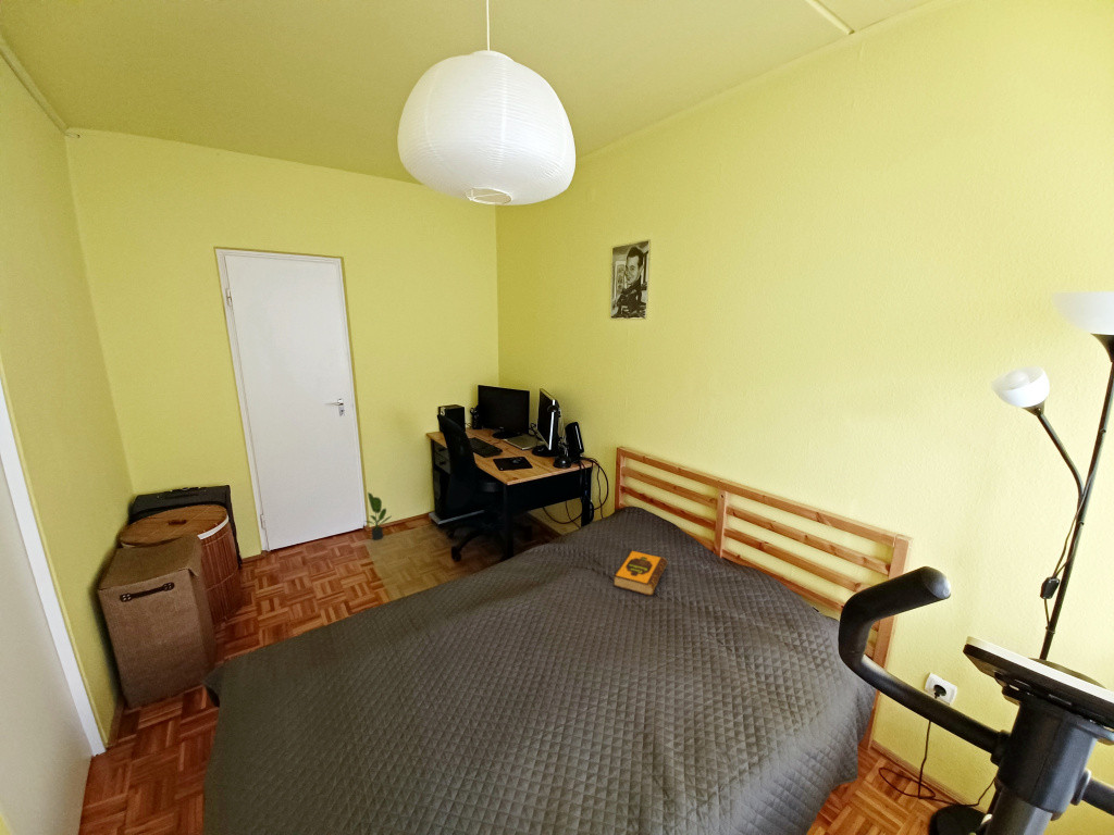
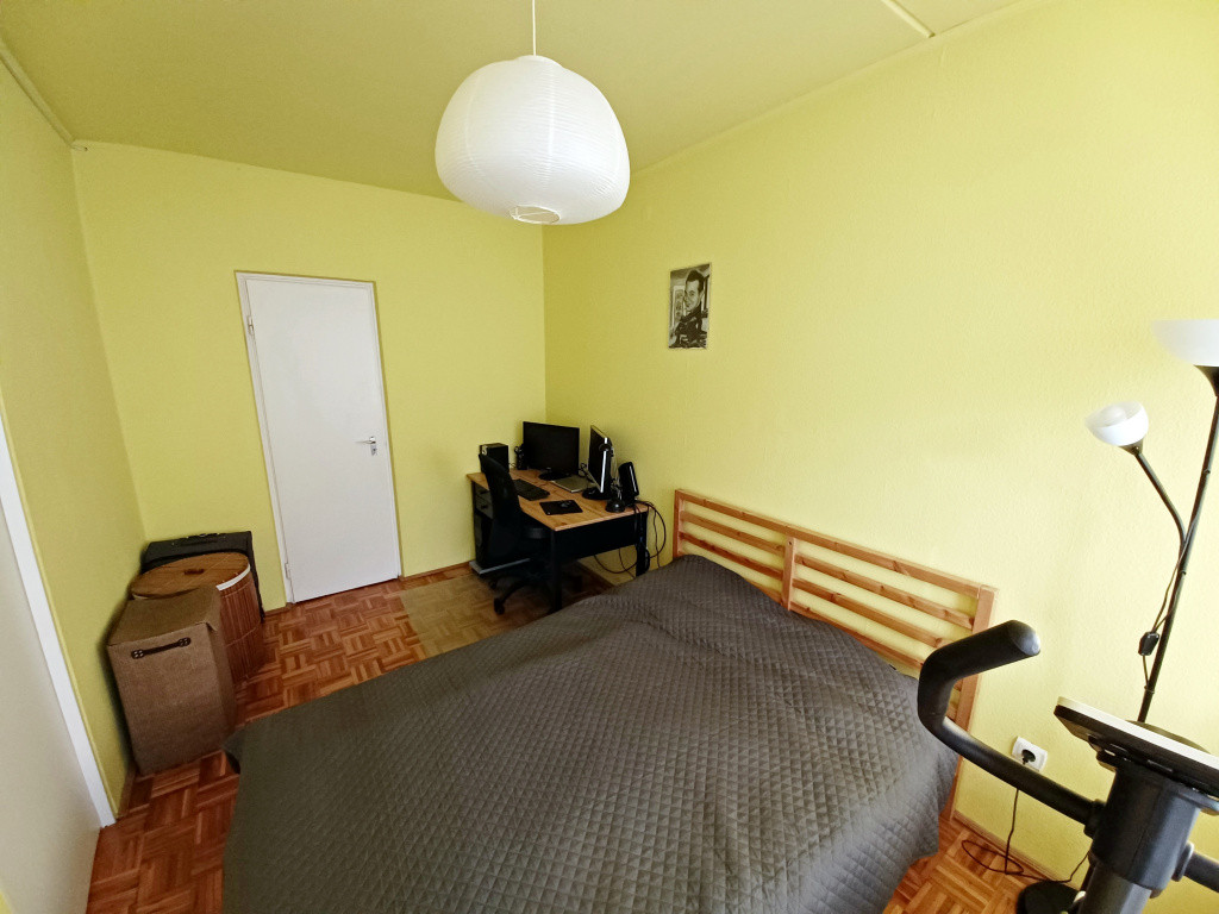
- potted plant (379, 515)
- hardback book (641, 571)
